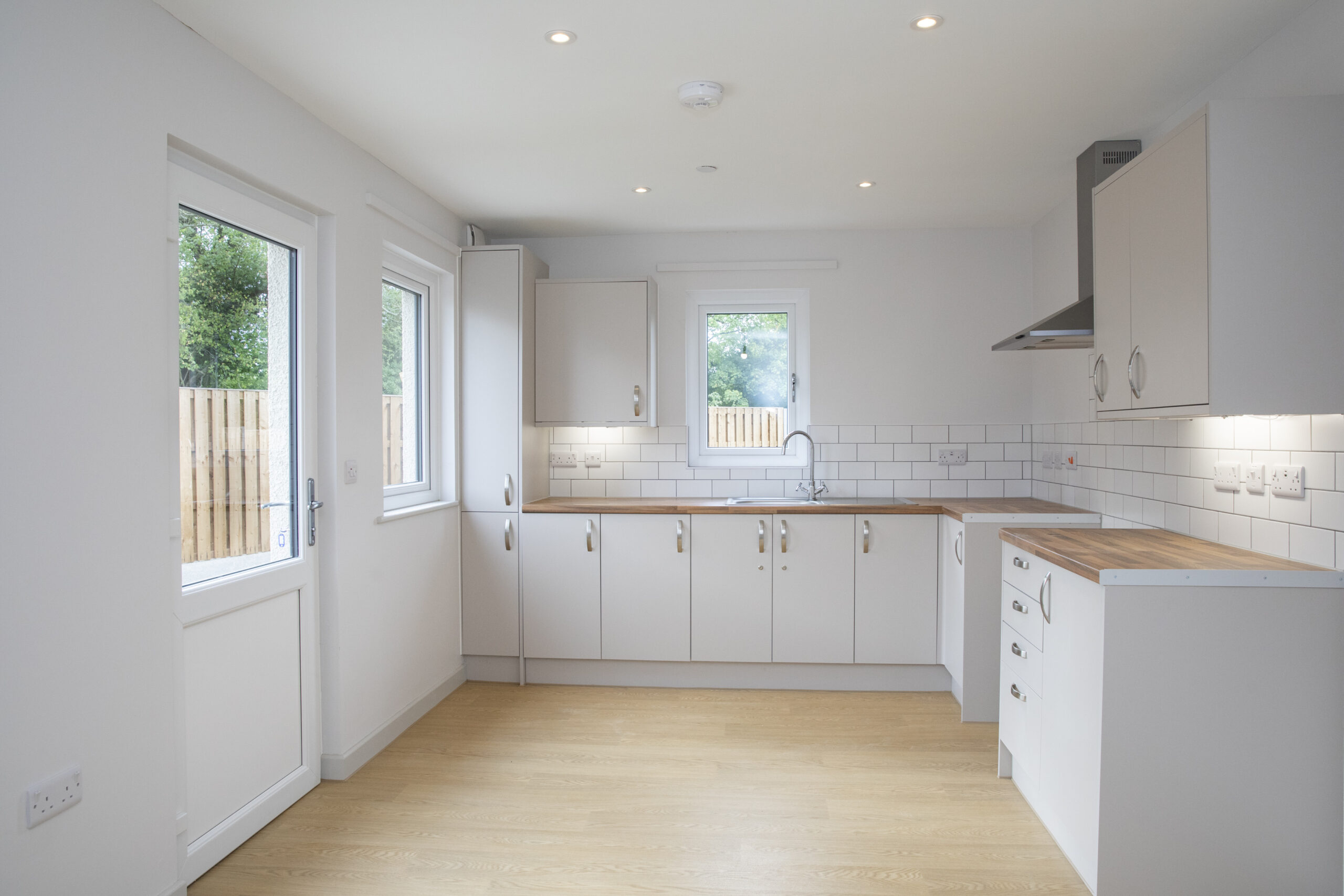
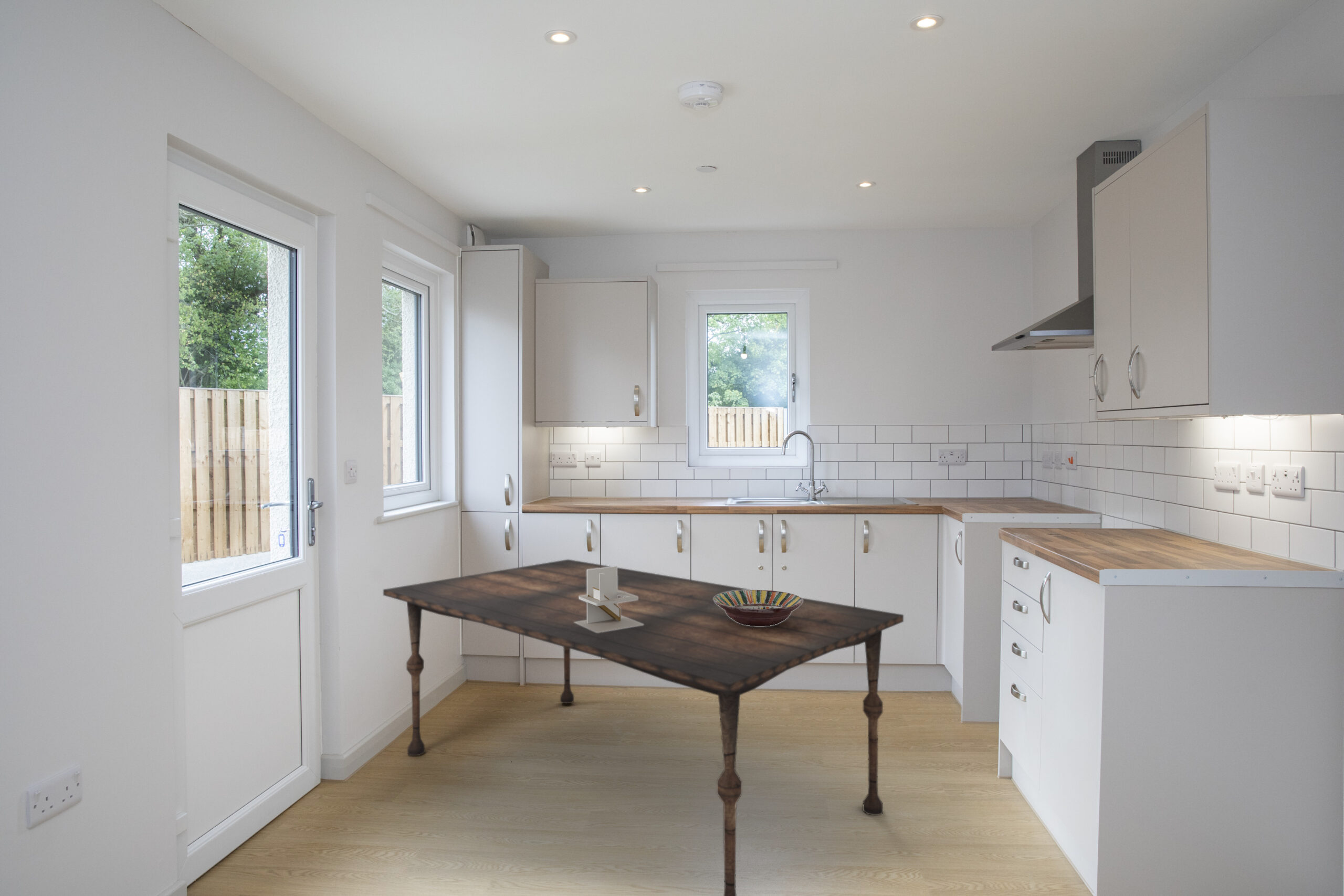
+ dining table (629, 667)
+ napkin holder (608, 596)
+ serving bowl (758, 609)
